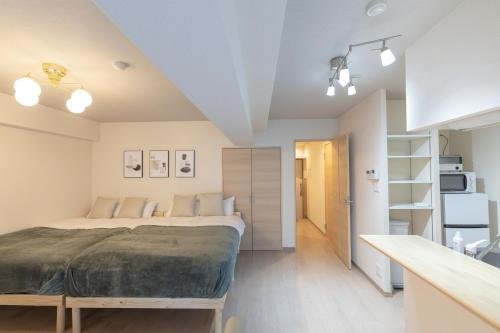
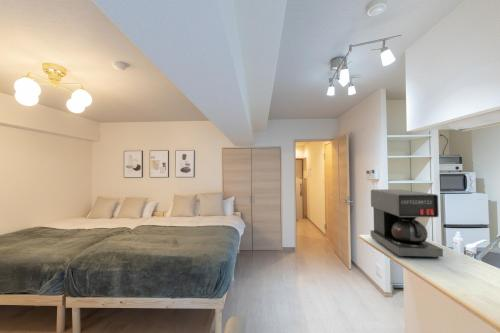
+ coffee maker (400, 219)
